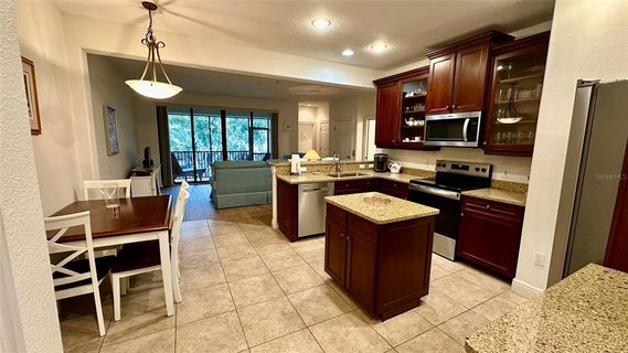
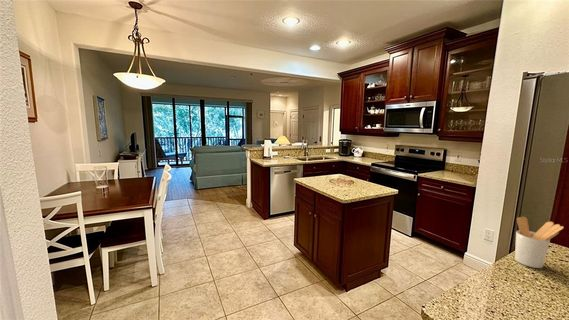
+ utensil holder (537, 242)
